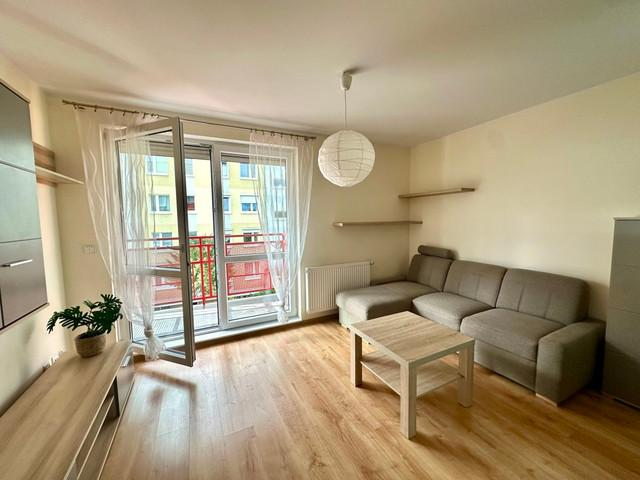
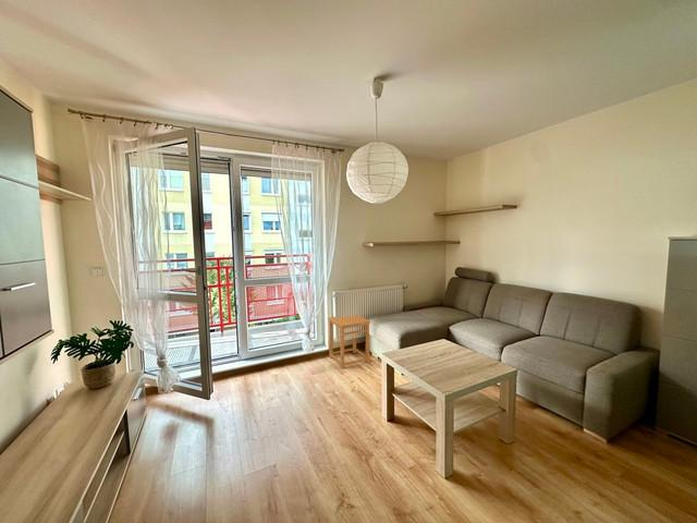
+ side table (353, 339)
